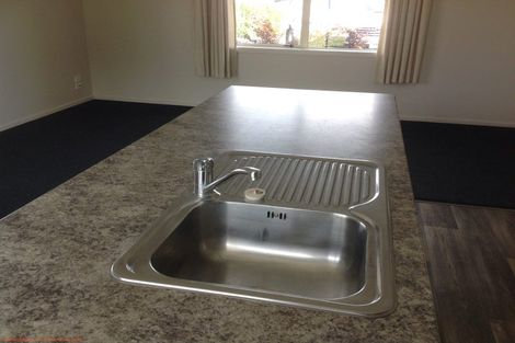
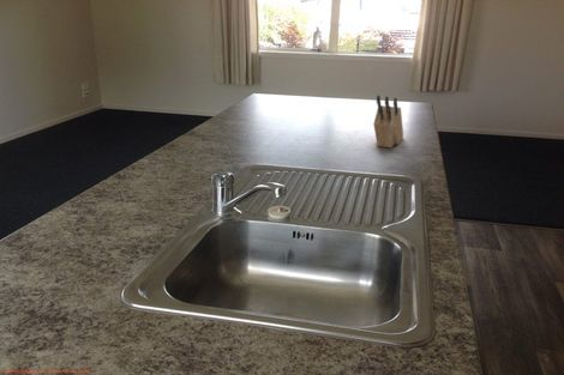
+ knife block (389, 117)
